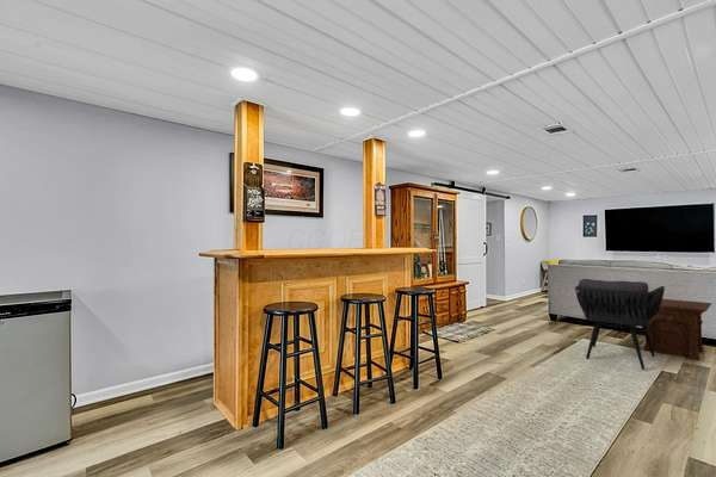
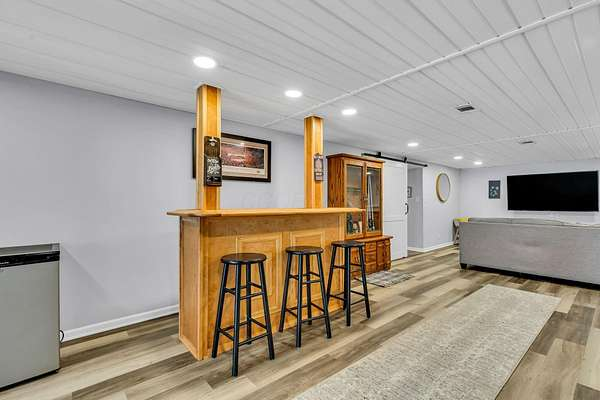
- armchair (616, 318)
- side table (673, 327)
